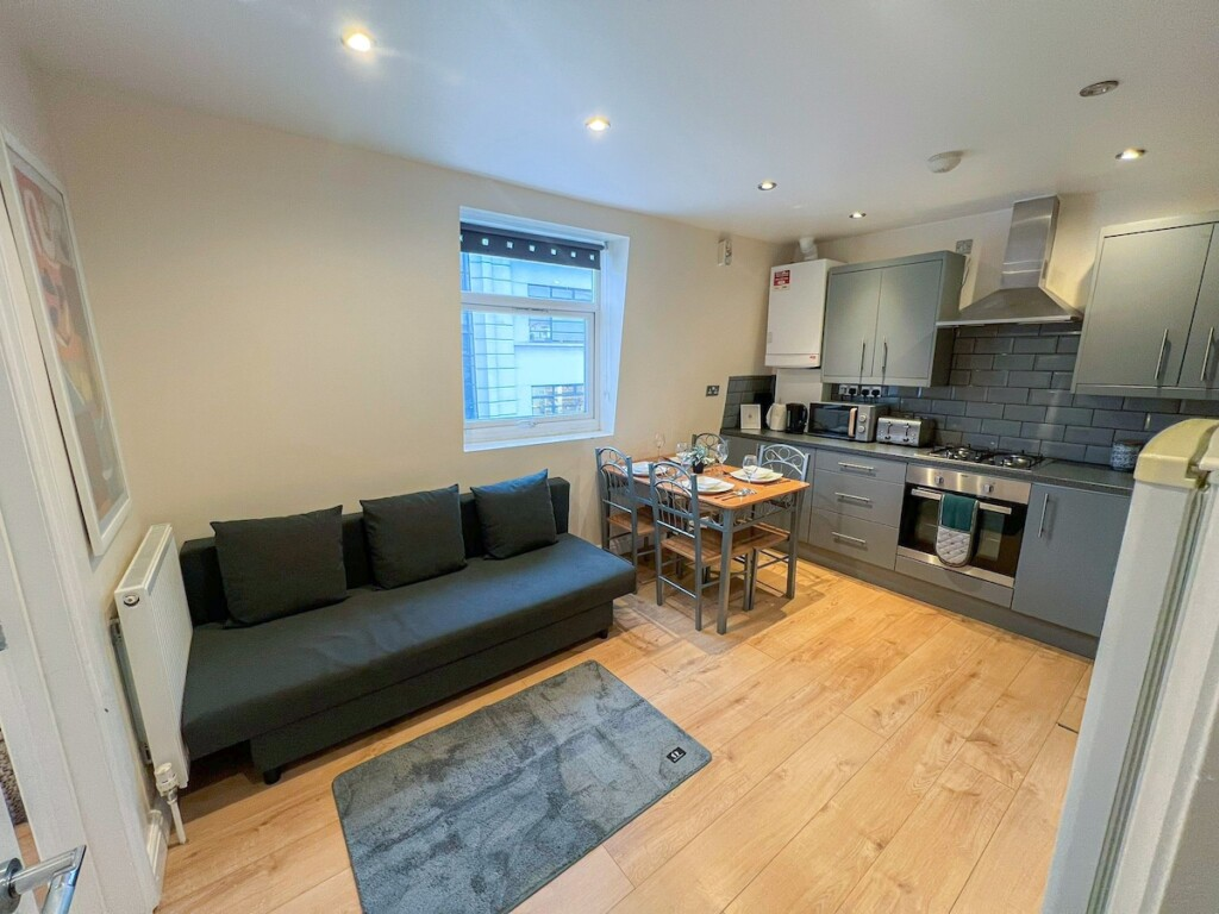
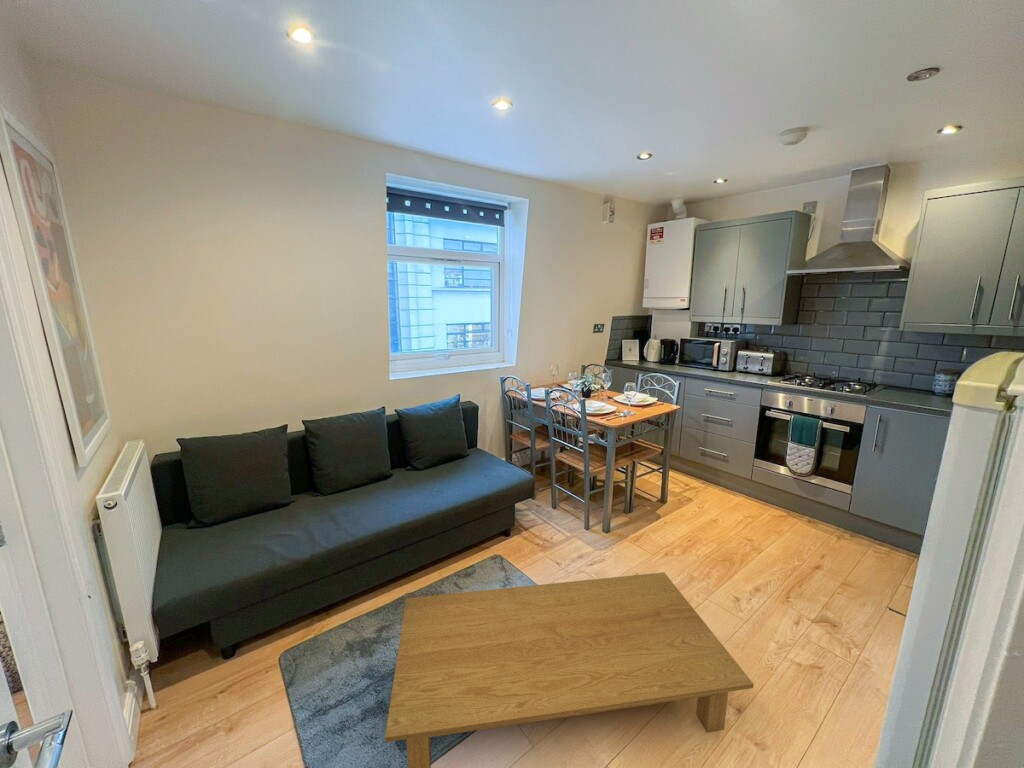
+ coffee table (556, 661)
